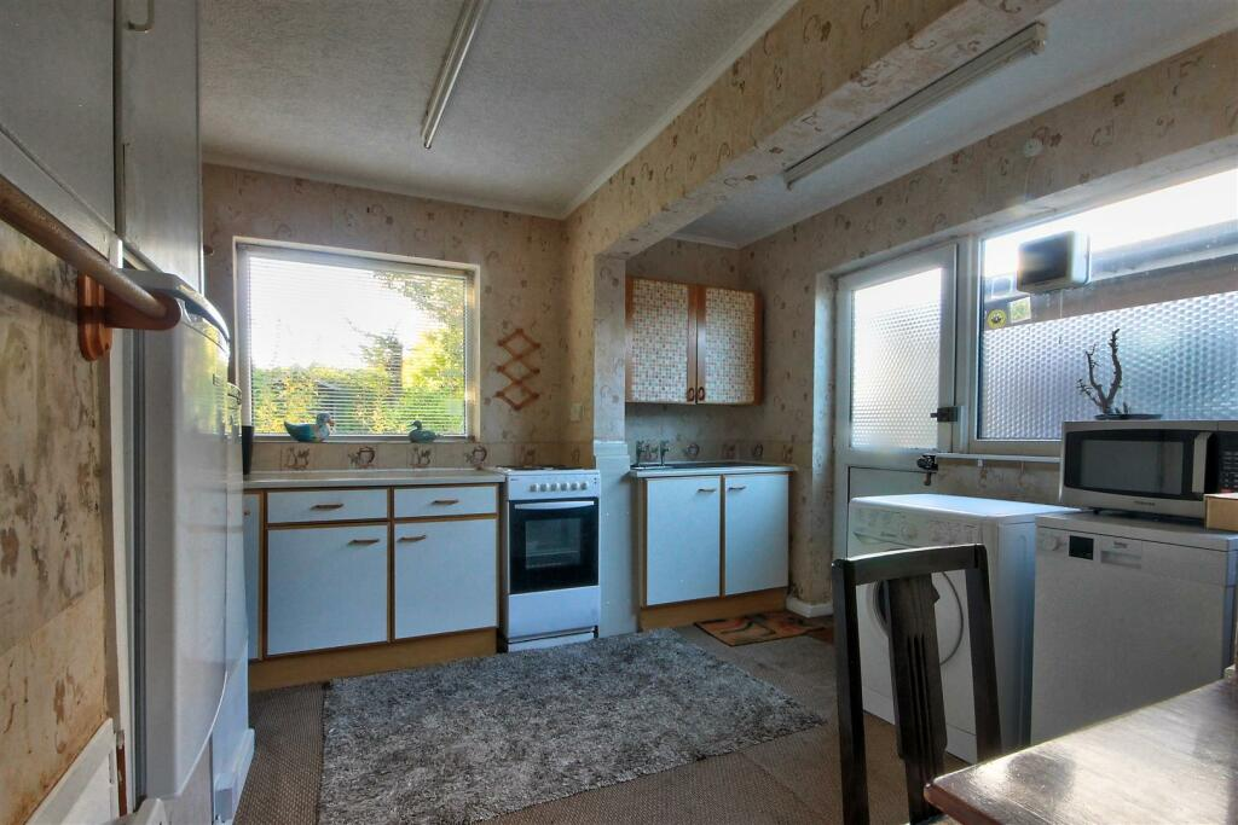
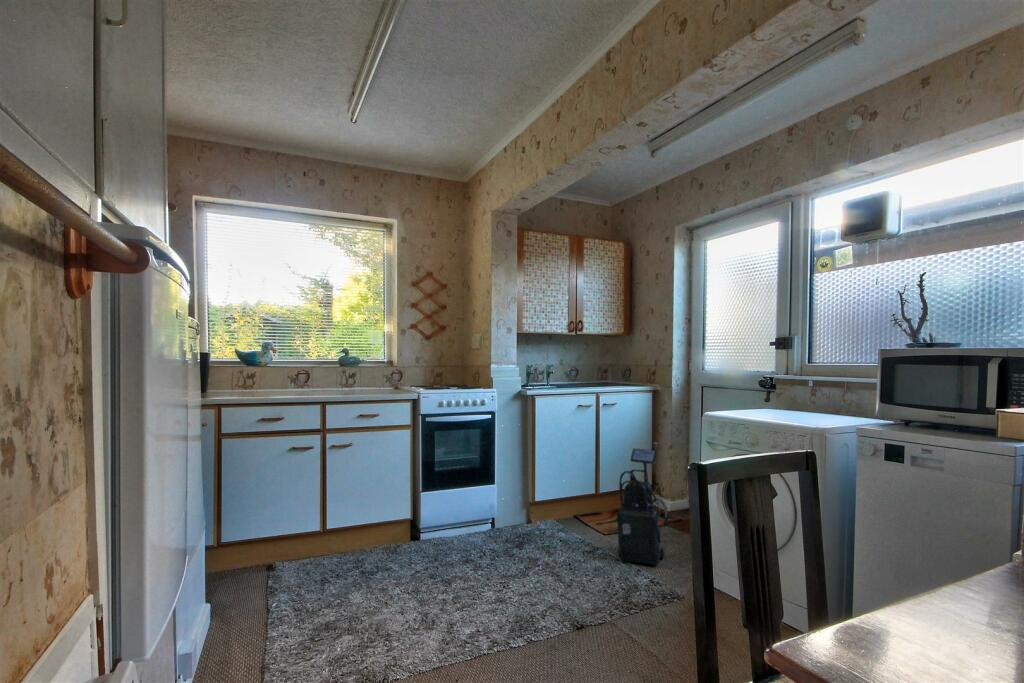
+ vacuum cleaner (642, 500)
